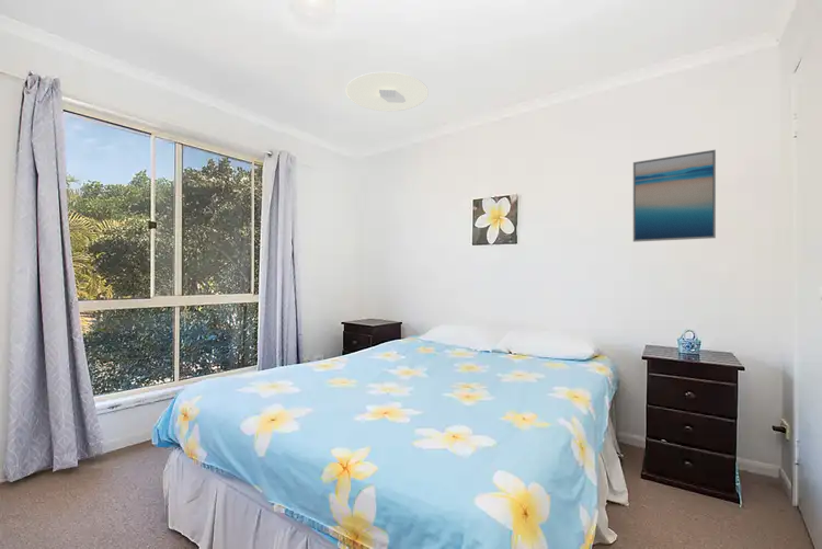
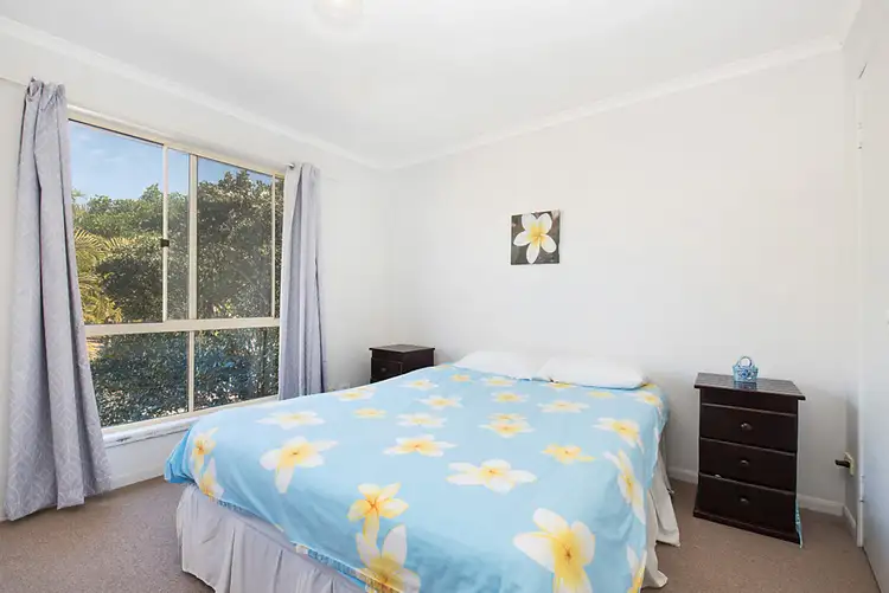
- wall art (672, 198)
- ceiling light (387, 89)
